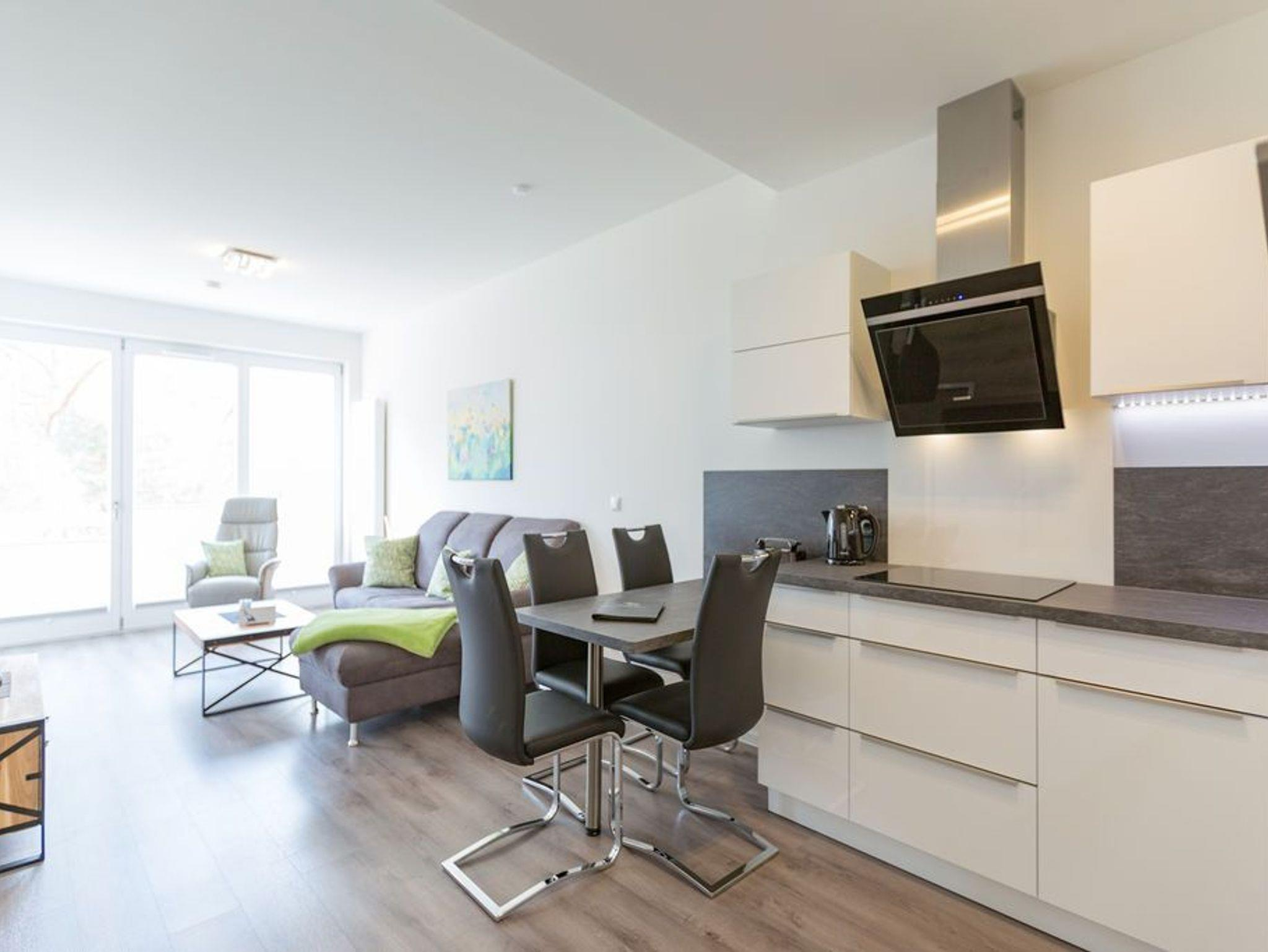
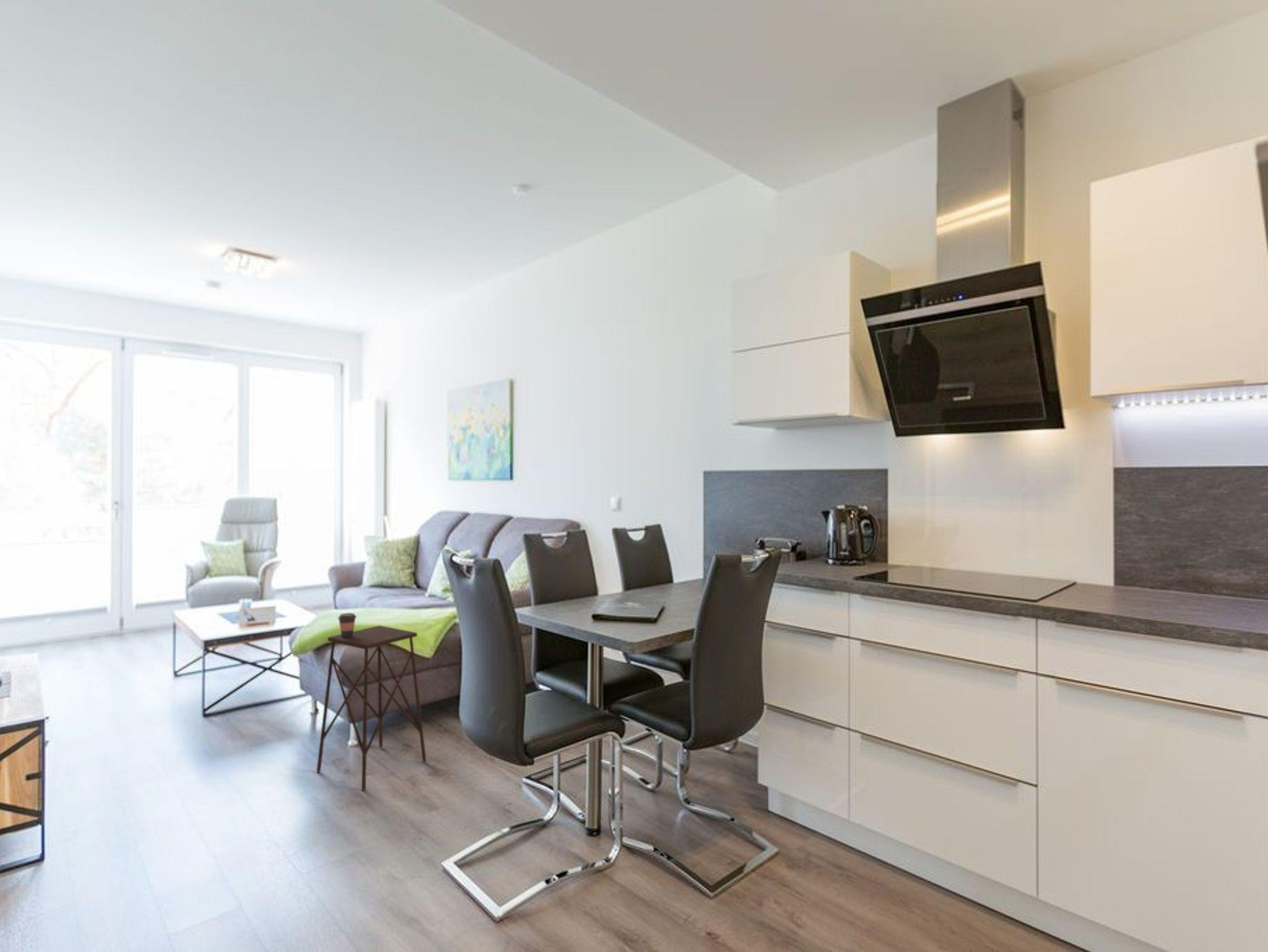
+ coffee cup (347, 625)
+ side table (369, 703)
